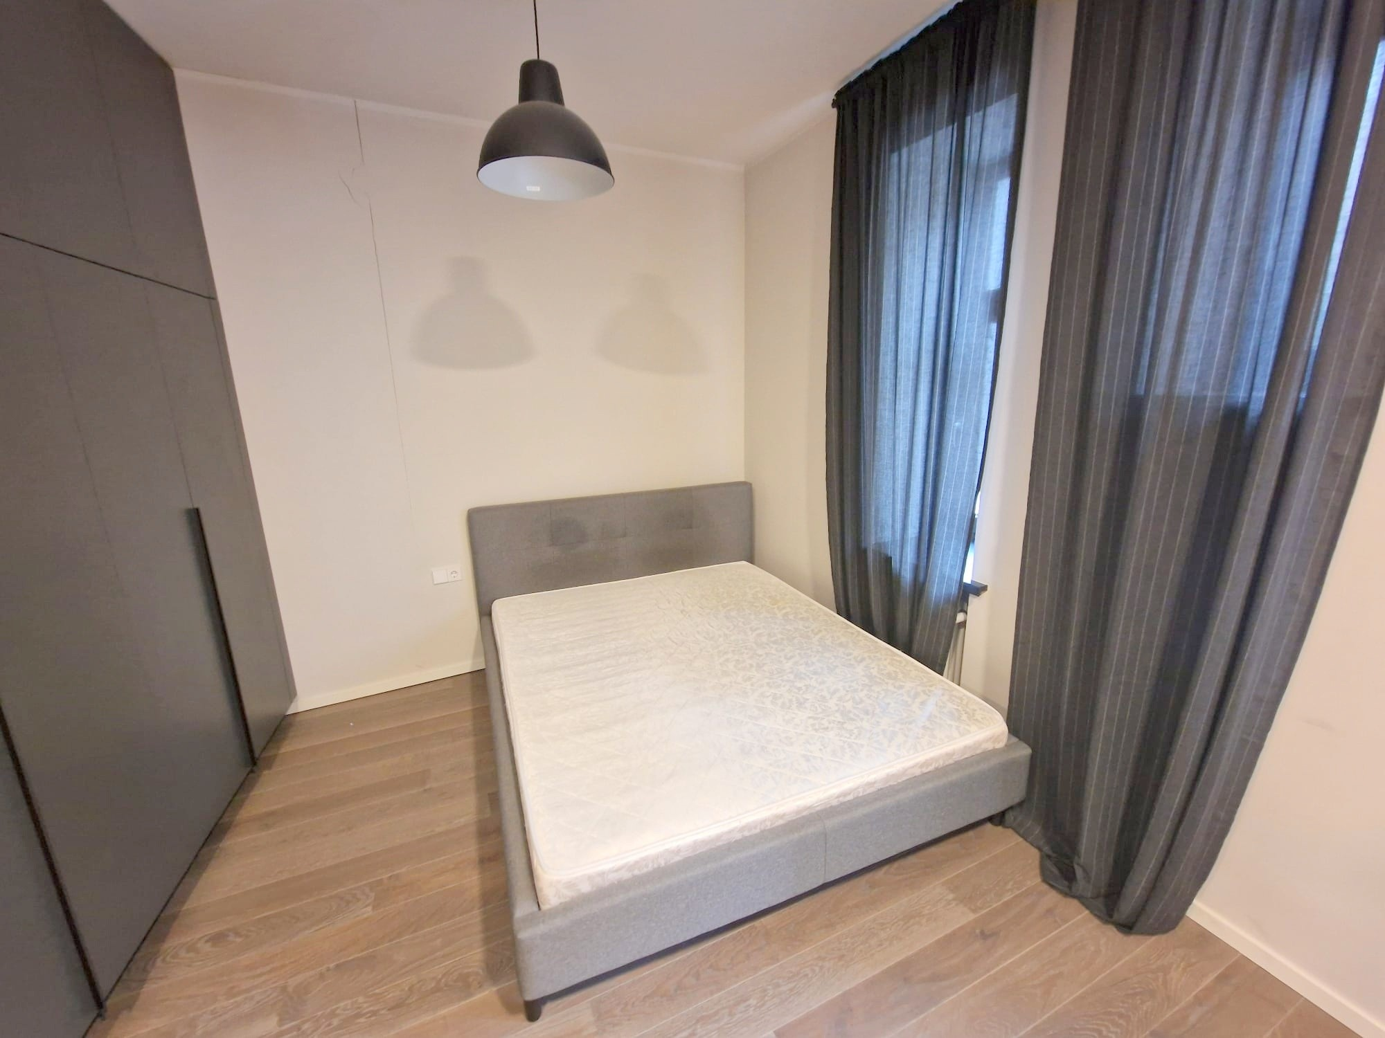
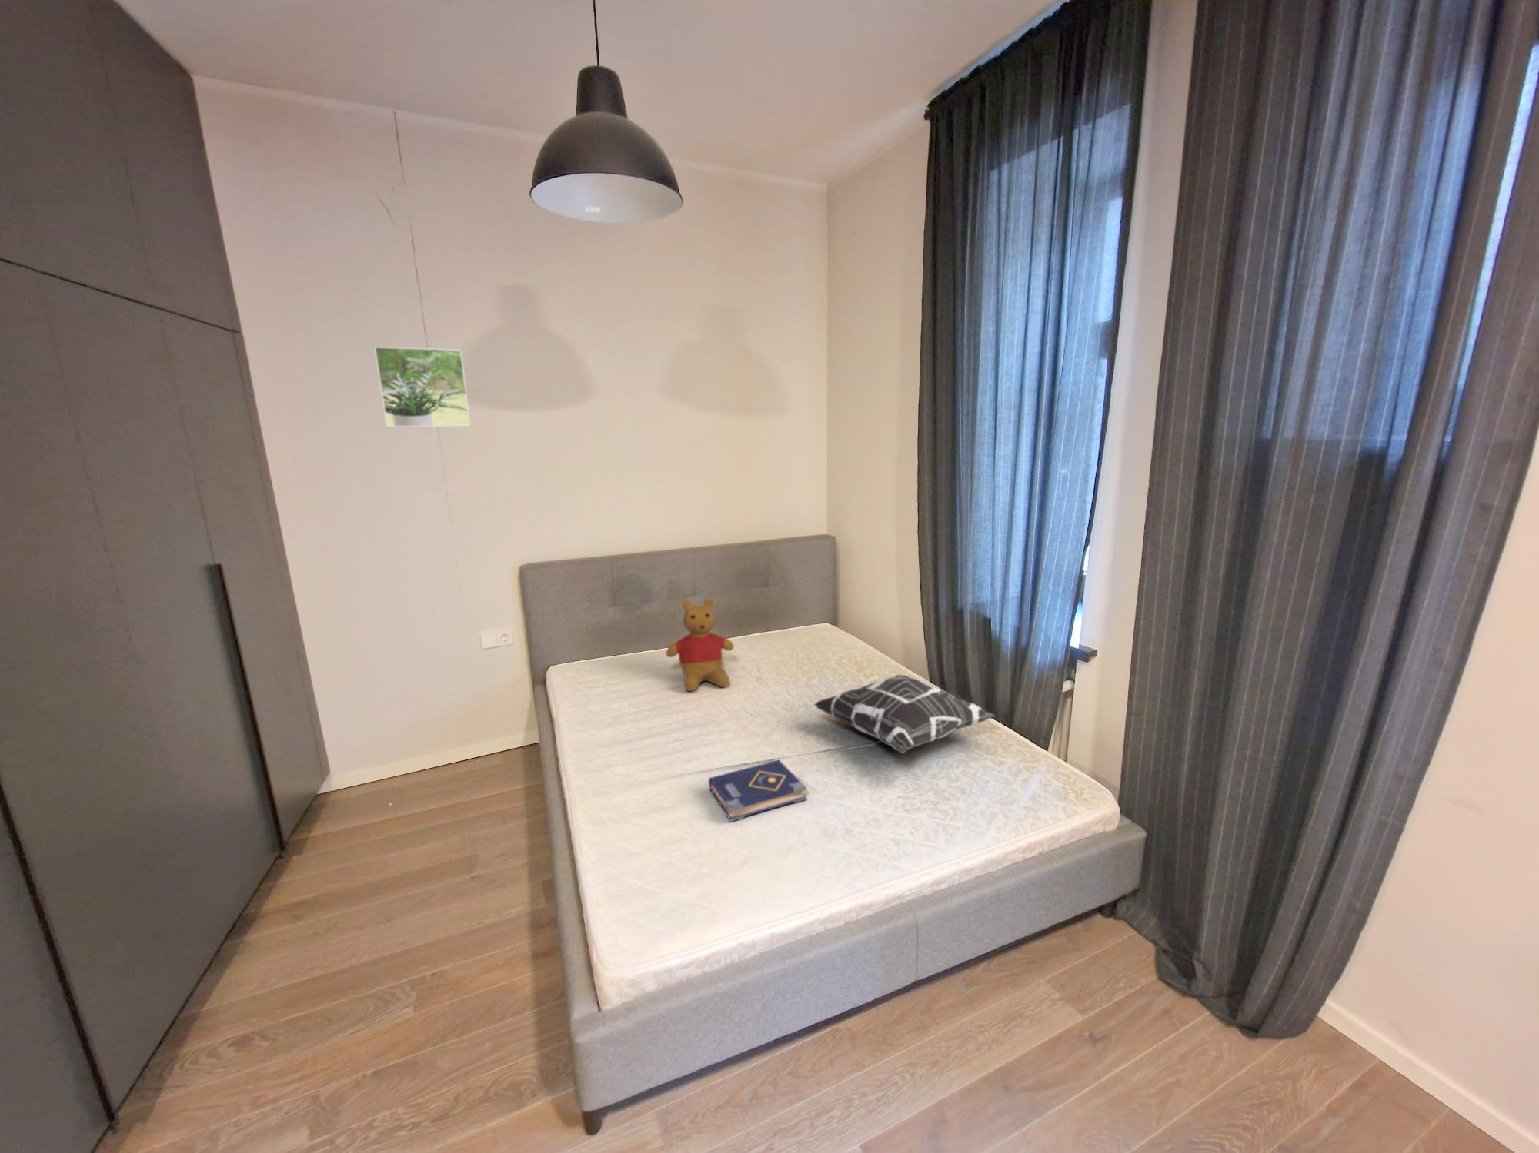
+ book (756, 788)
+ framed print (424, 389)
+ teddy bear (702, 642)
+ decorative pillow (902, 707)
